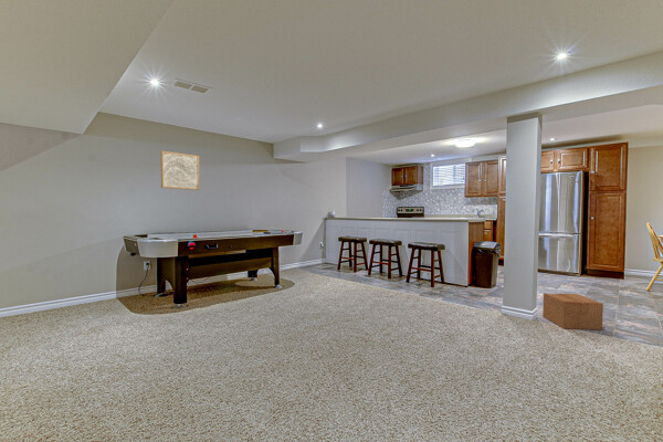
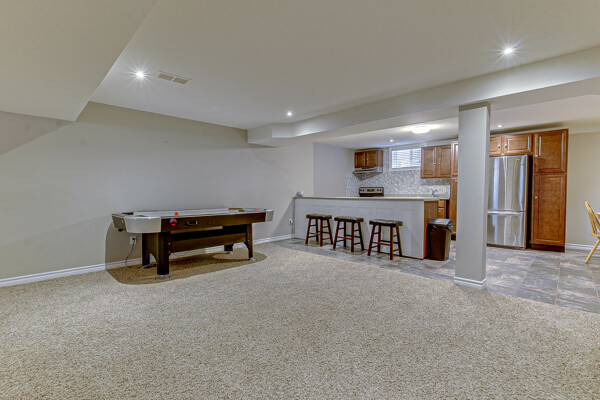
- wall art (180, 171)
- cardboard box (570, 309)
